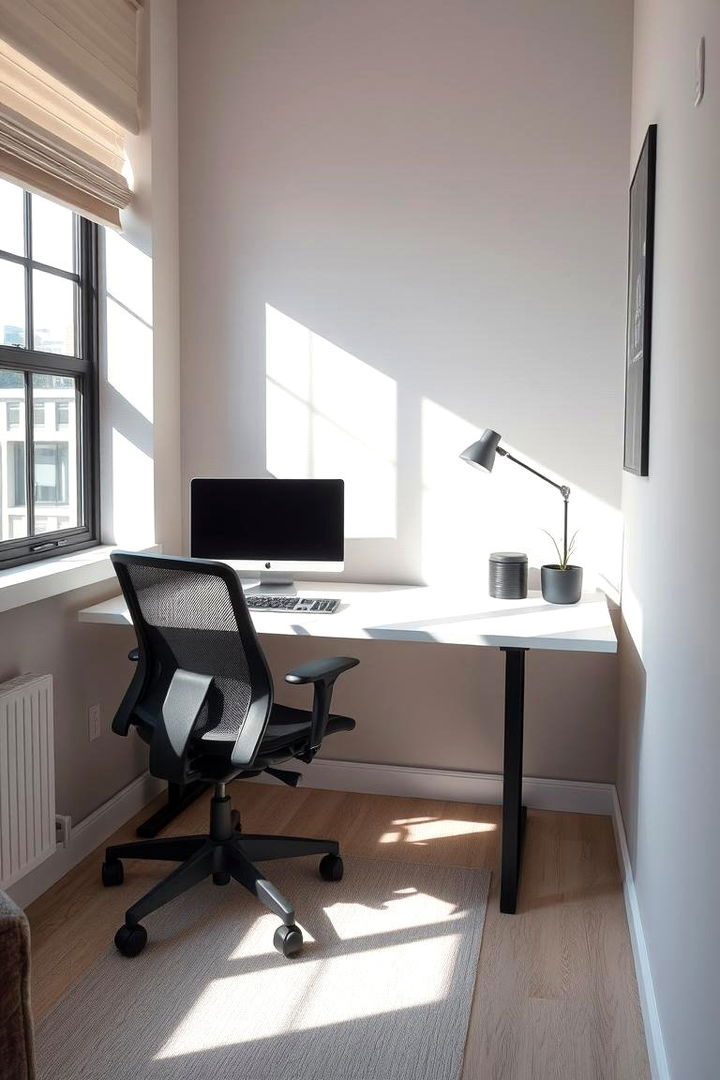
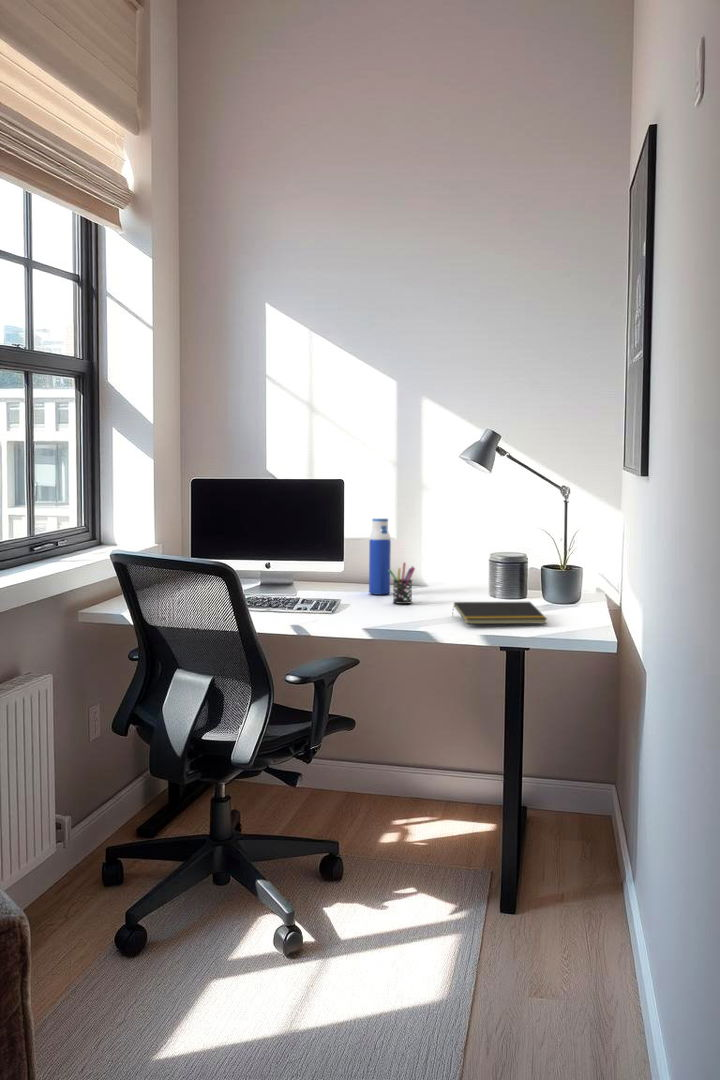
+ water bottle (379, 555)
+ pen holder (400, 582)
+ notepad (499, 612)
